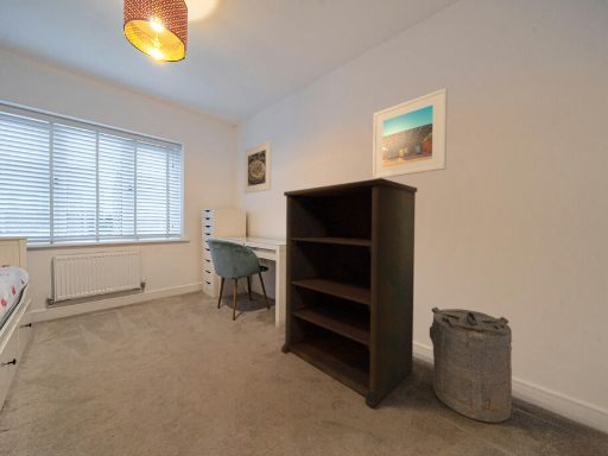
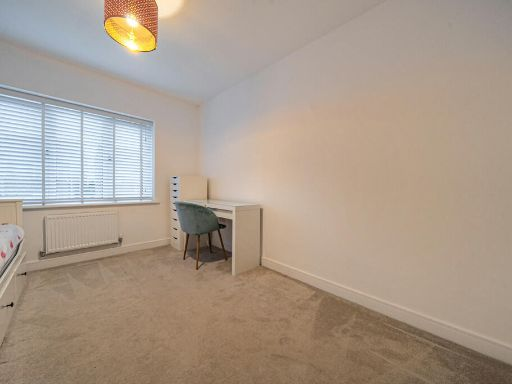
- laundry hamper (466, 353)
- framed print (256, 169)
- shelving unit (343, 274)
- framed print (406, 138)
